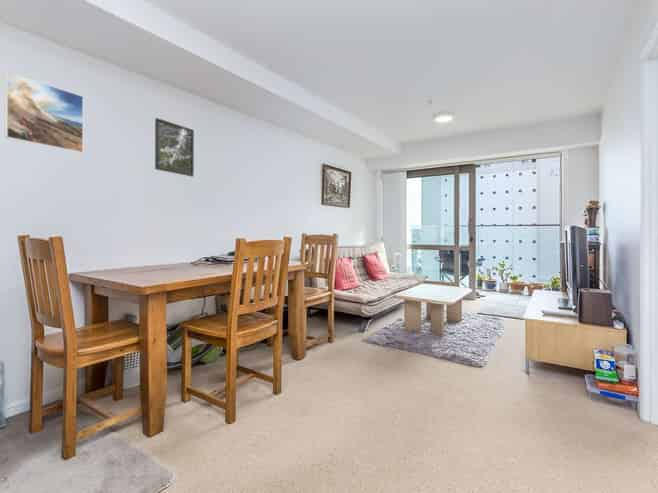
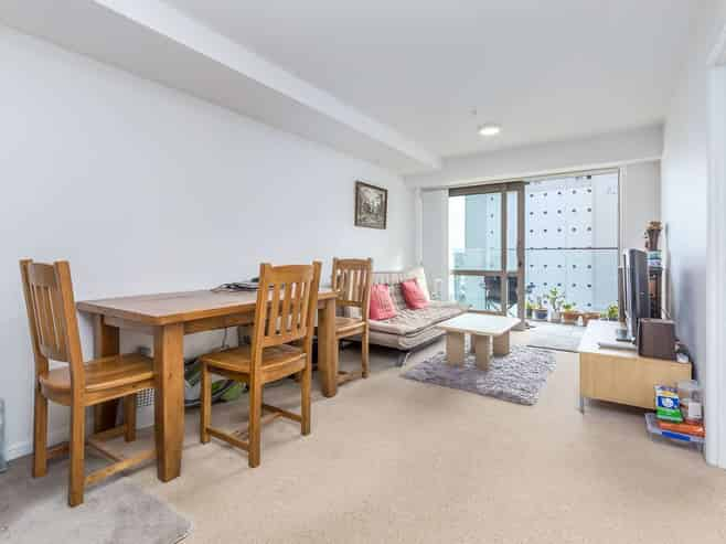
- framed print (175, 148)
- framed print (46, 115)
